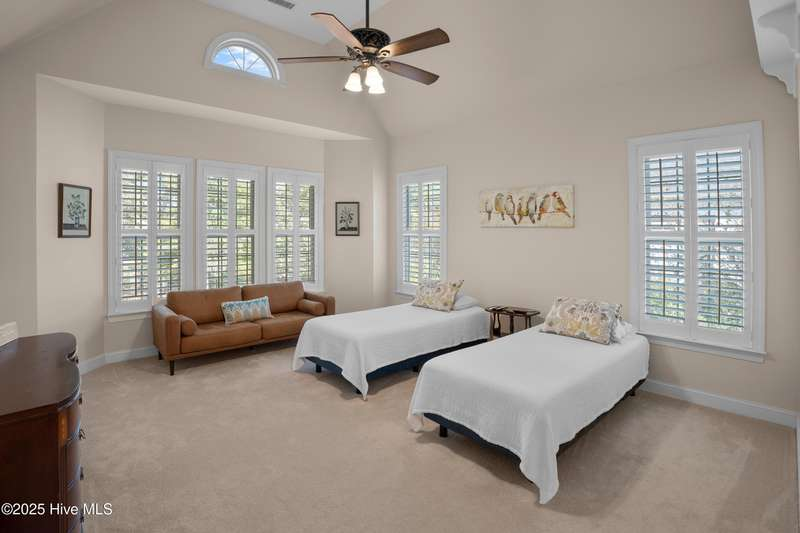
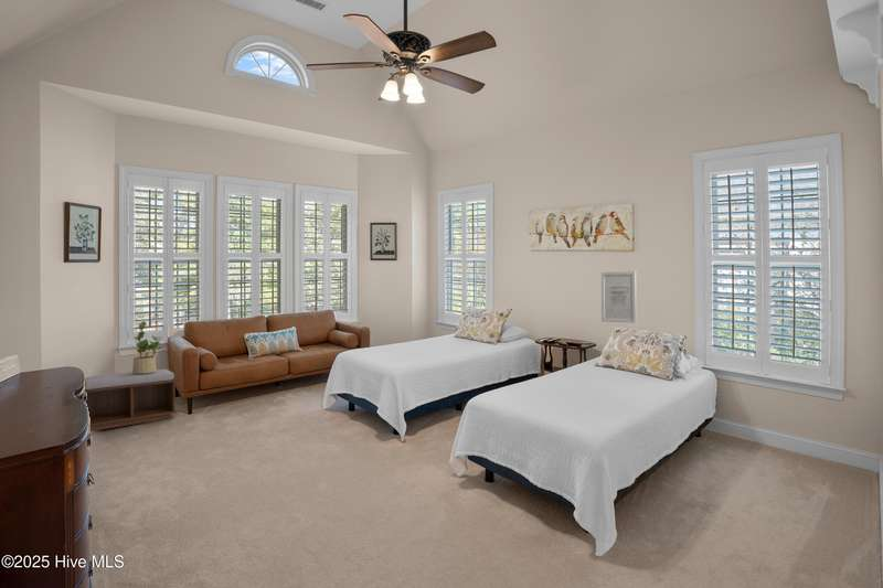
+ bench (128, 397)
+ wall art (618, 297)
+ potted plant (148, 346)
